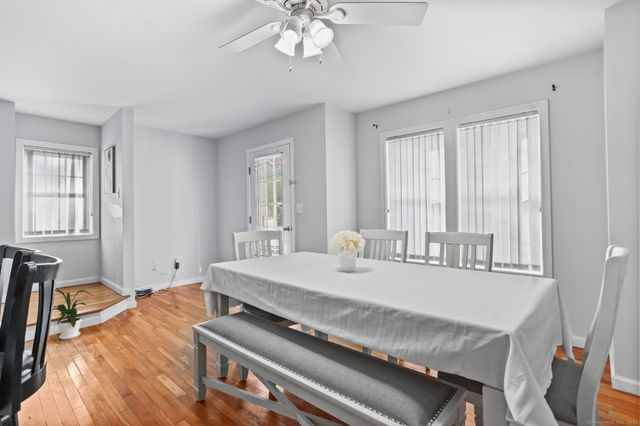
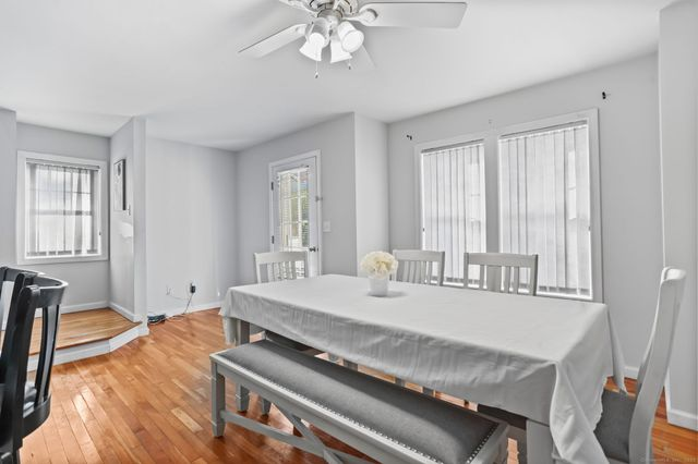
- house plant (68, 312)
